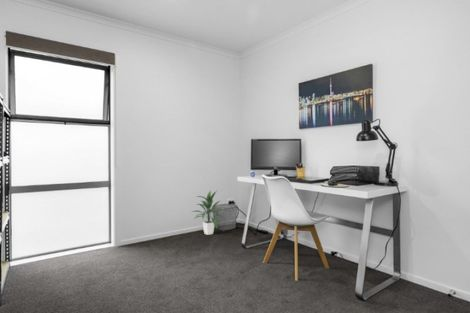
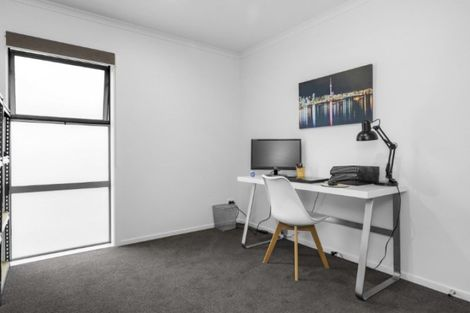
- indoor plant (208, 212)
